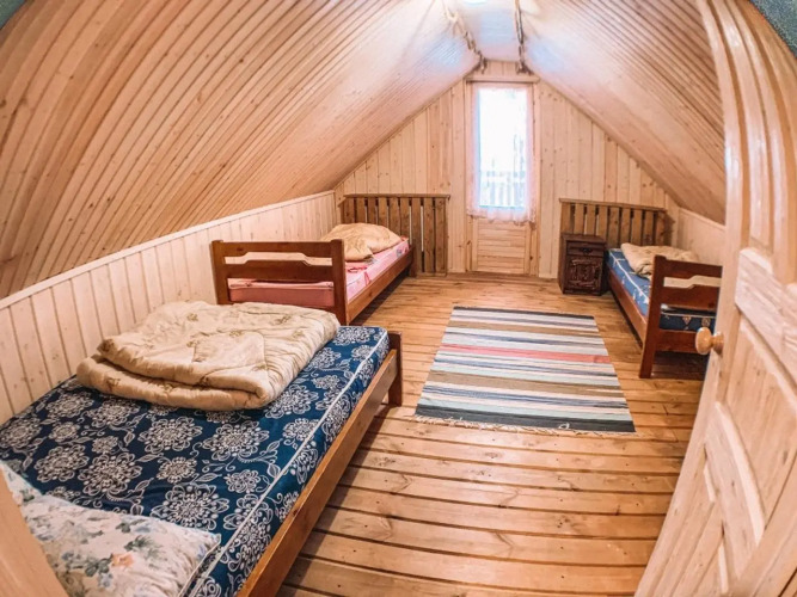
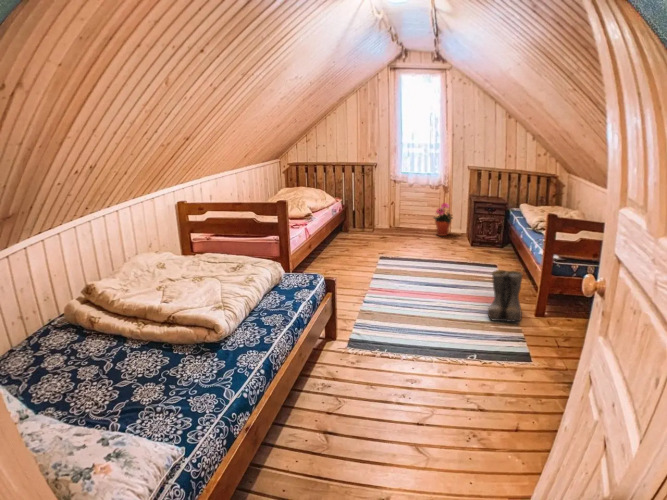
+ potted plant (442, 218)
+ boots (505, 294)
